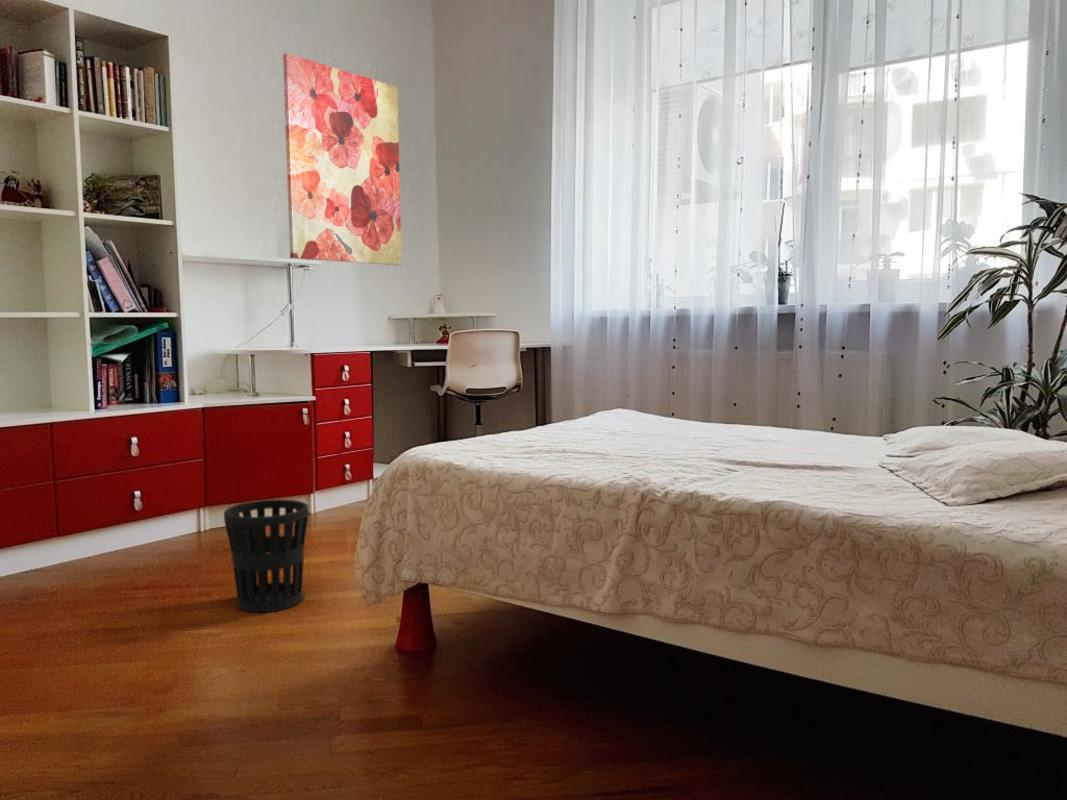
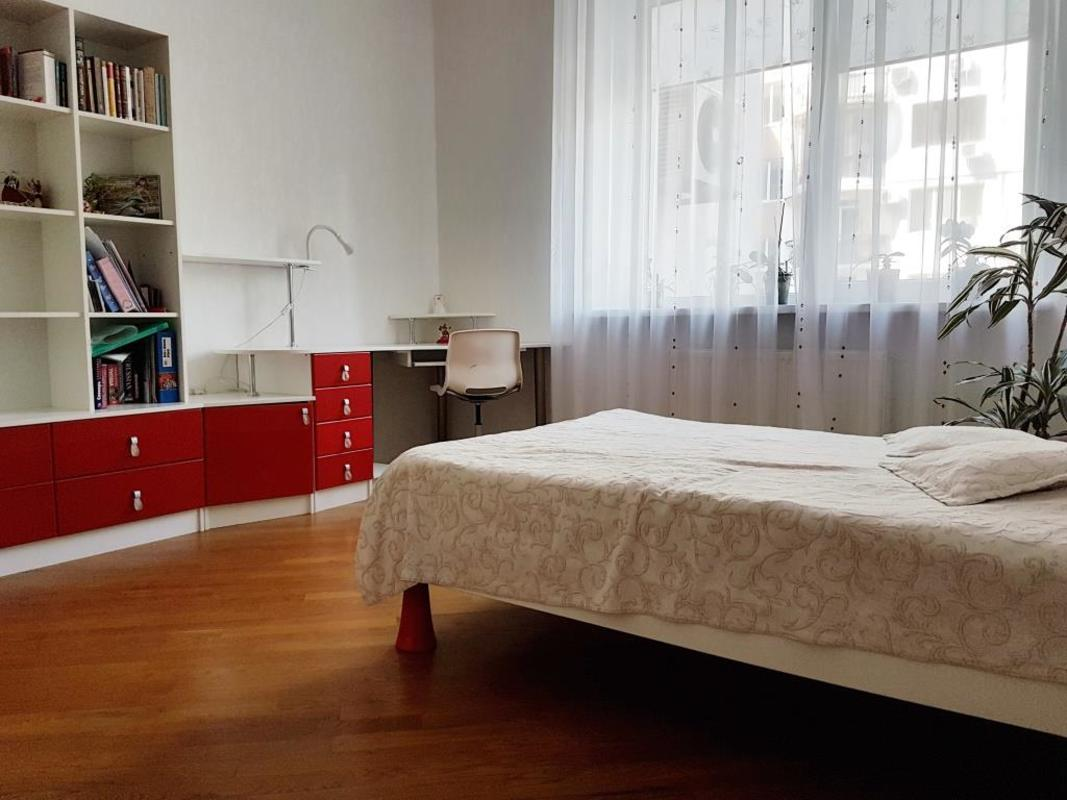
- wall art (346, 167)
- wastebasket (268, 554)
